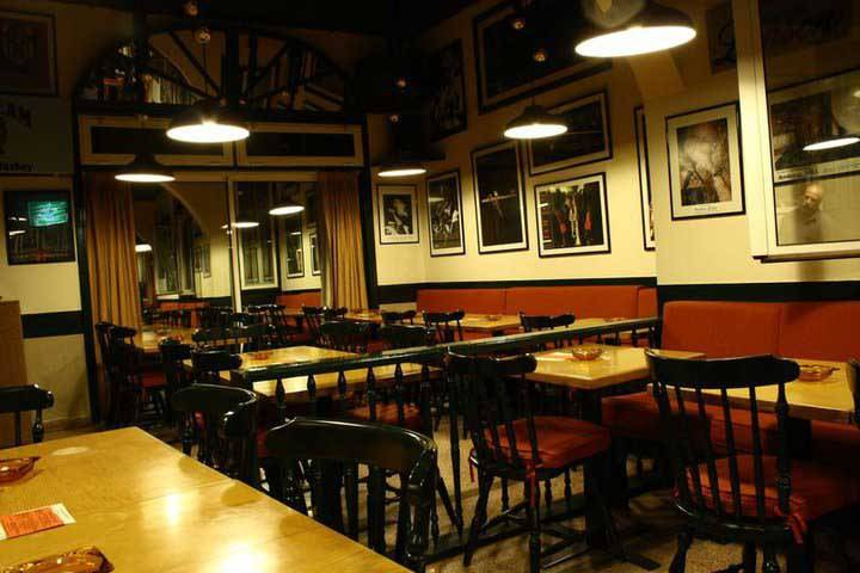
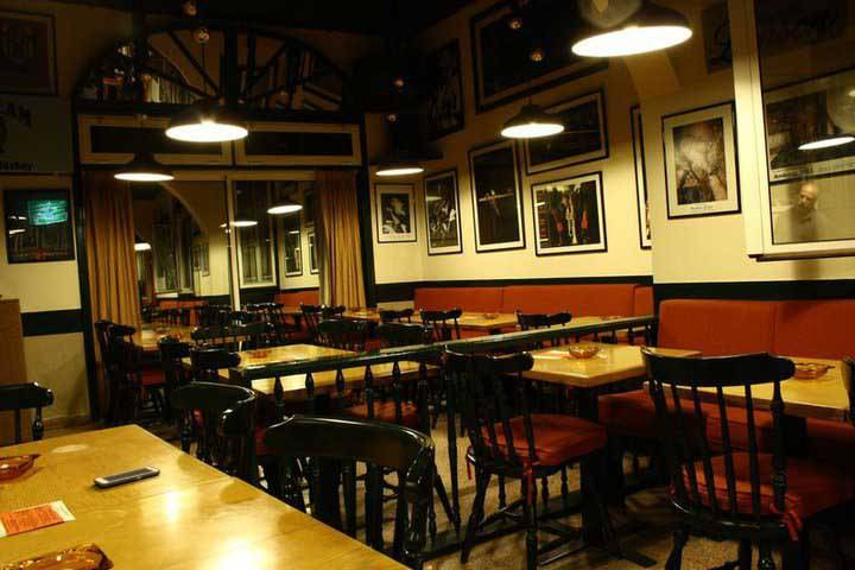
+ cell phone (127, 476)
